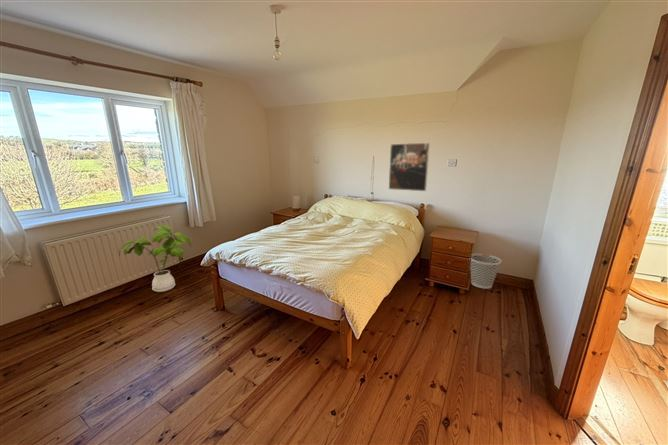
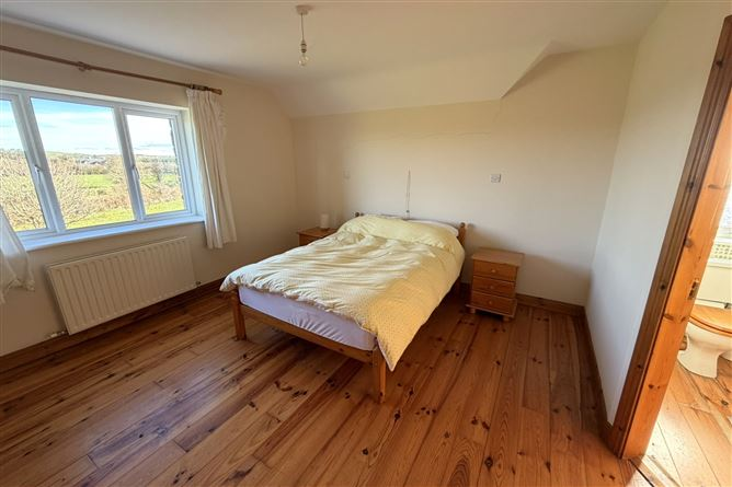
- house plant (167, 257)
- wastebasket (483, 271)
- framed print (408, 167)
